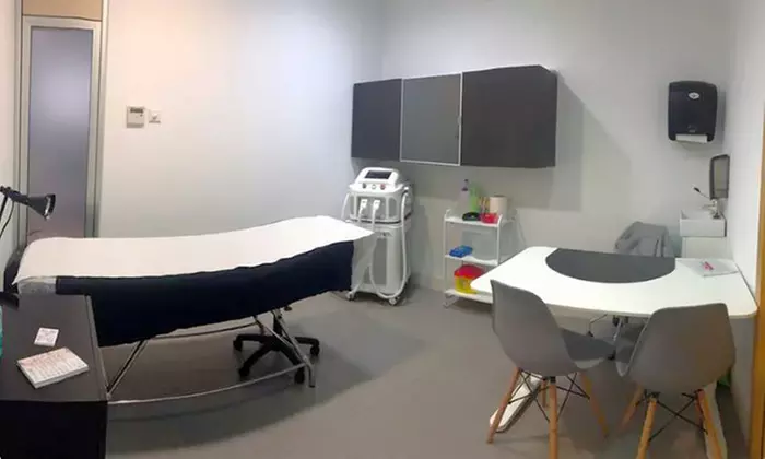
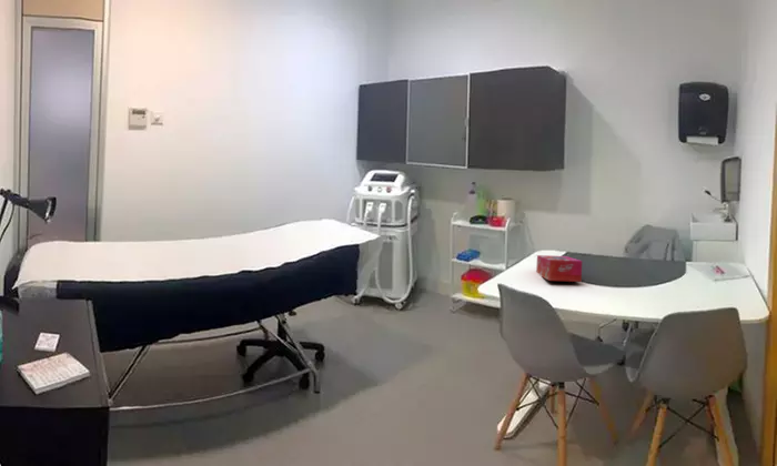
+ tissue box (557, 267)
